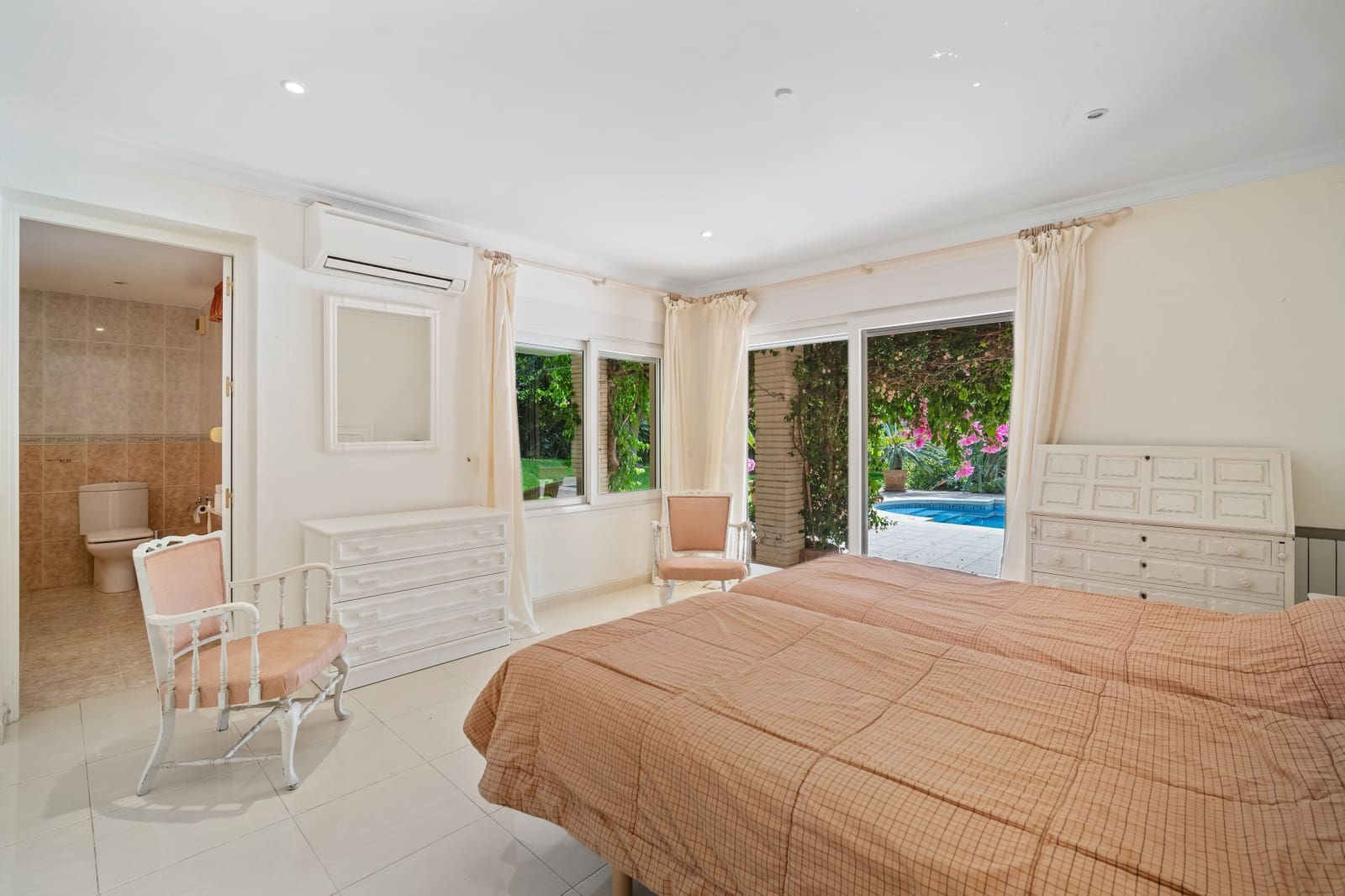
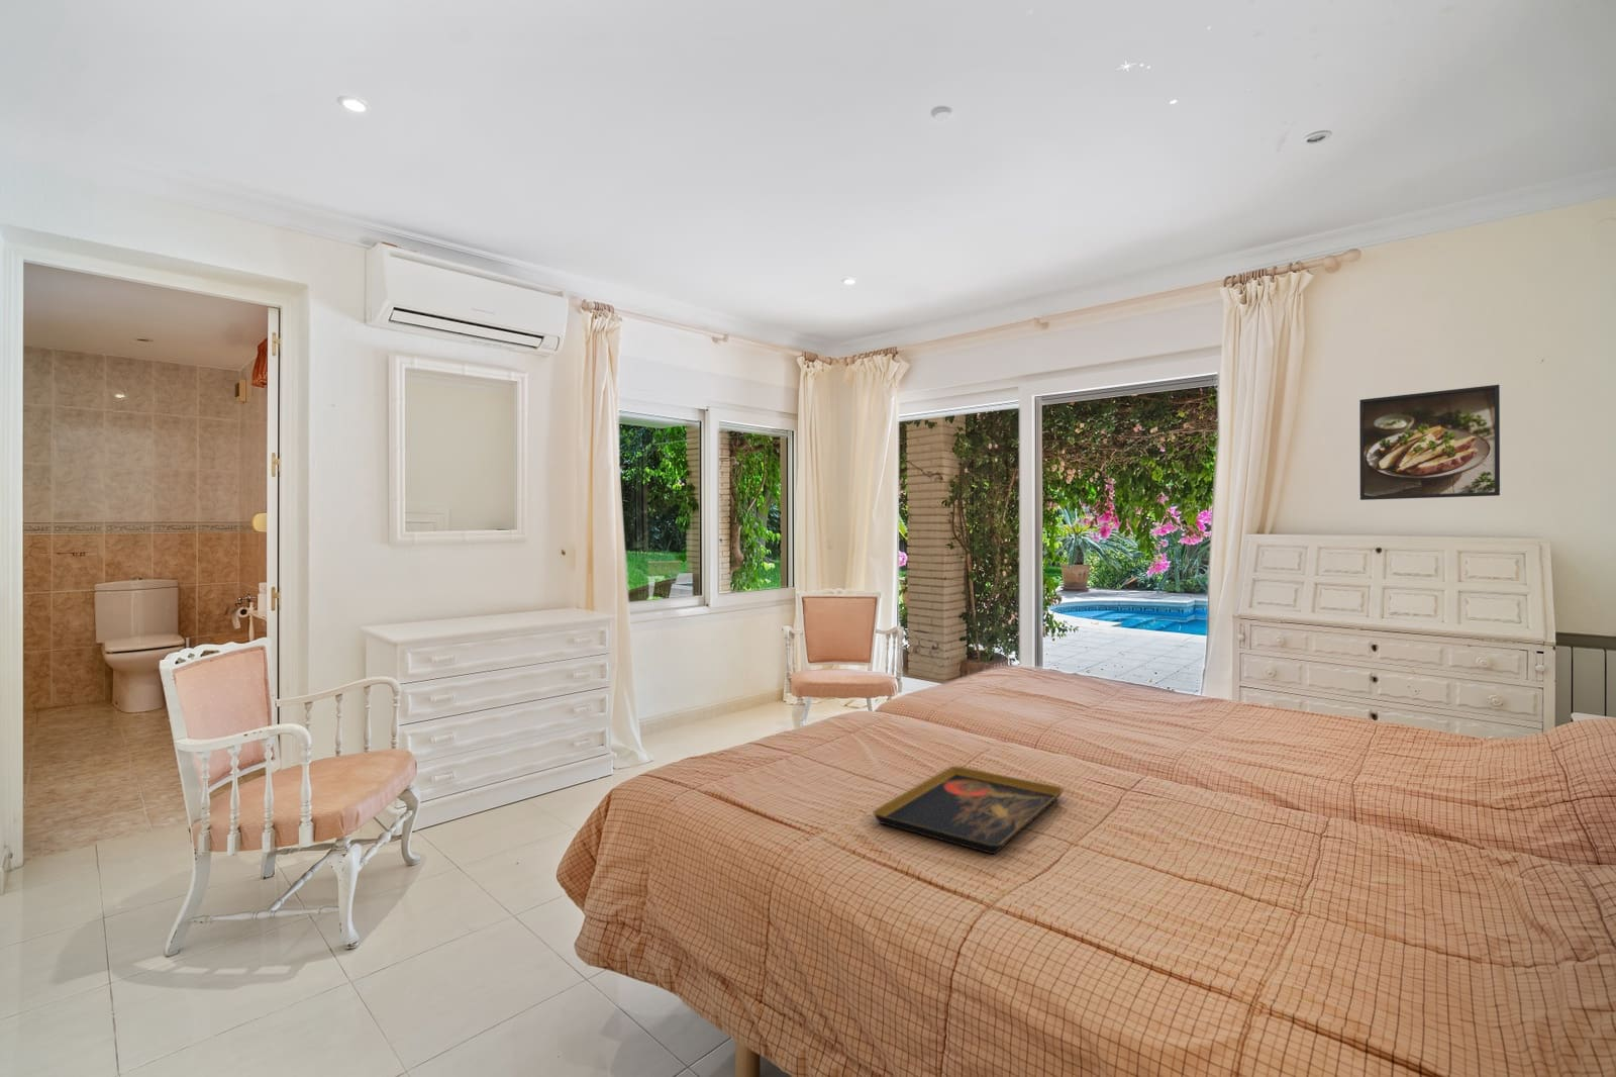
+ decorative tray (972, 804)
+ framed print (1426, 445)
